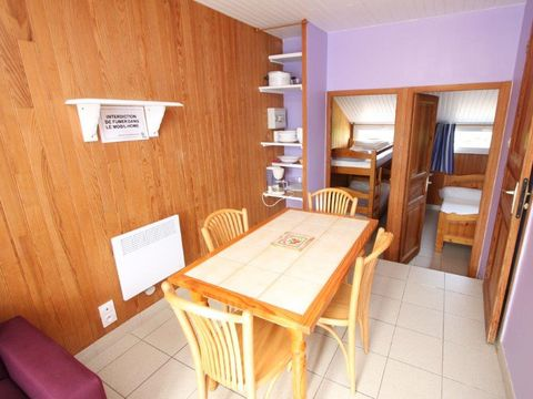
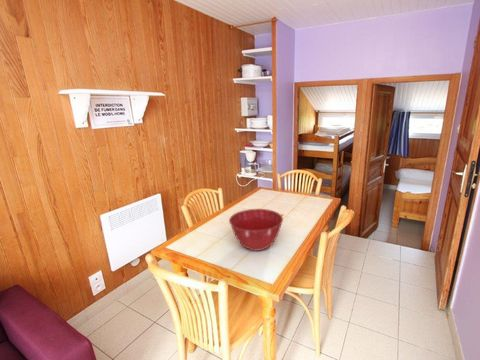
+ mixing bowl (256, 231)
